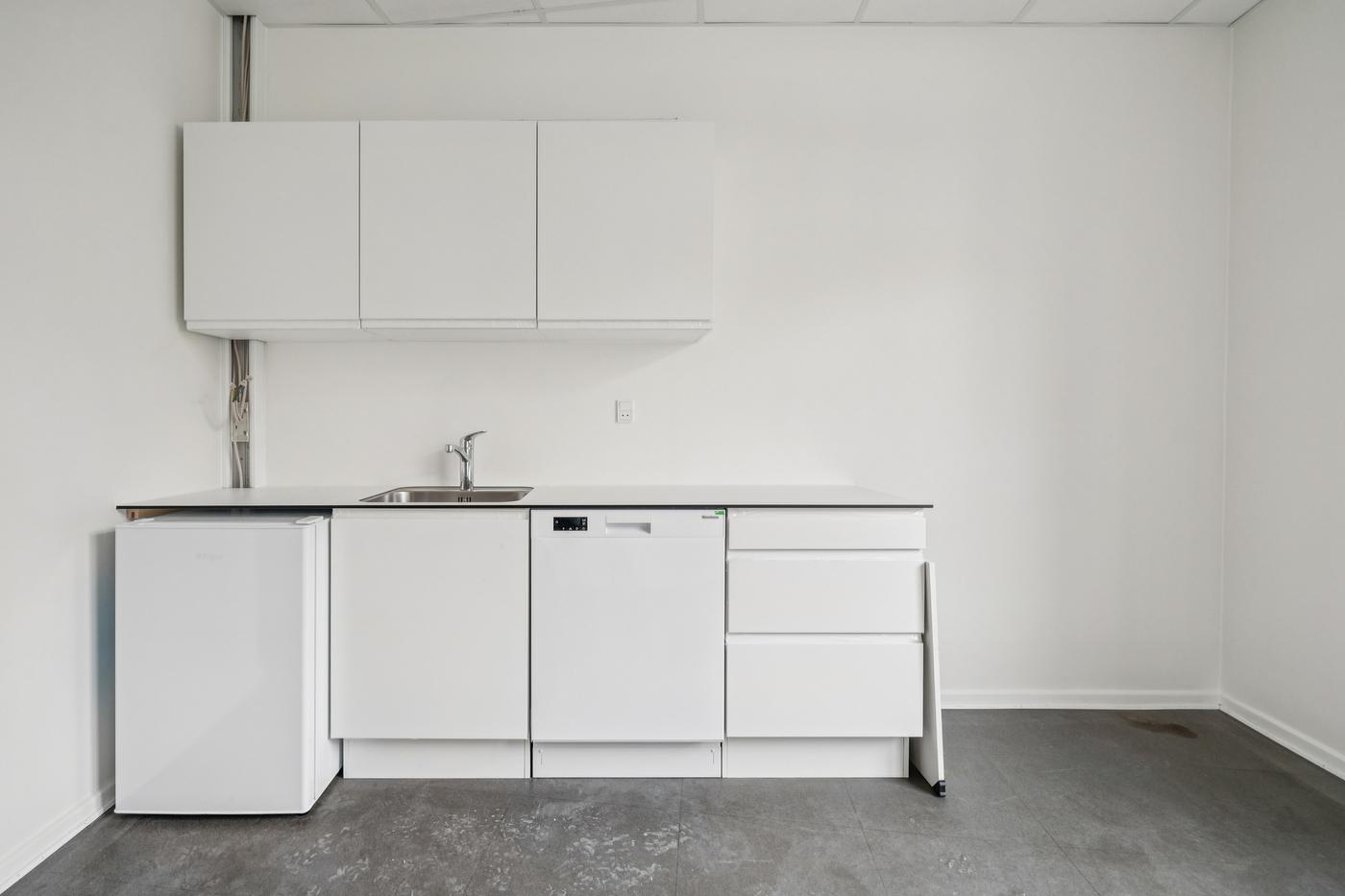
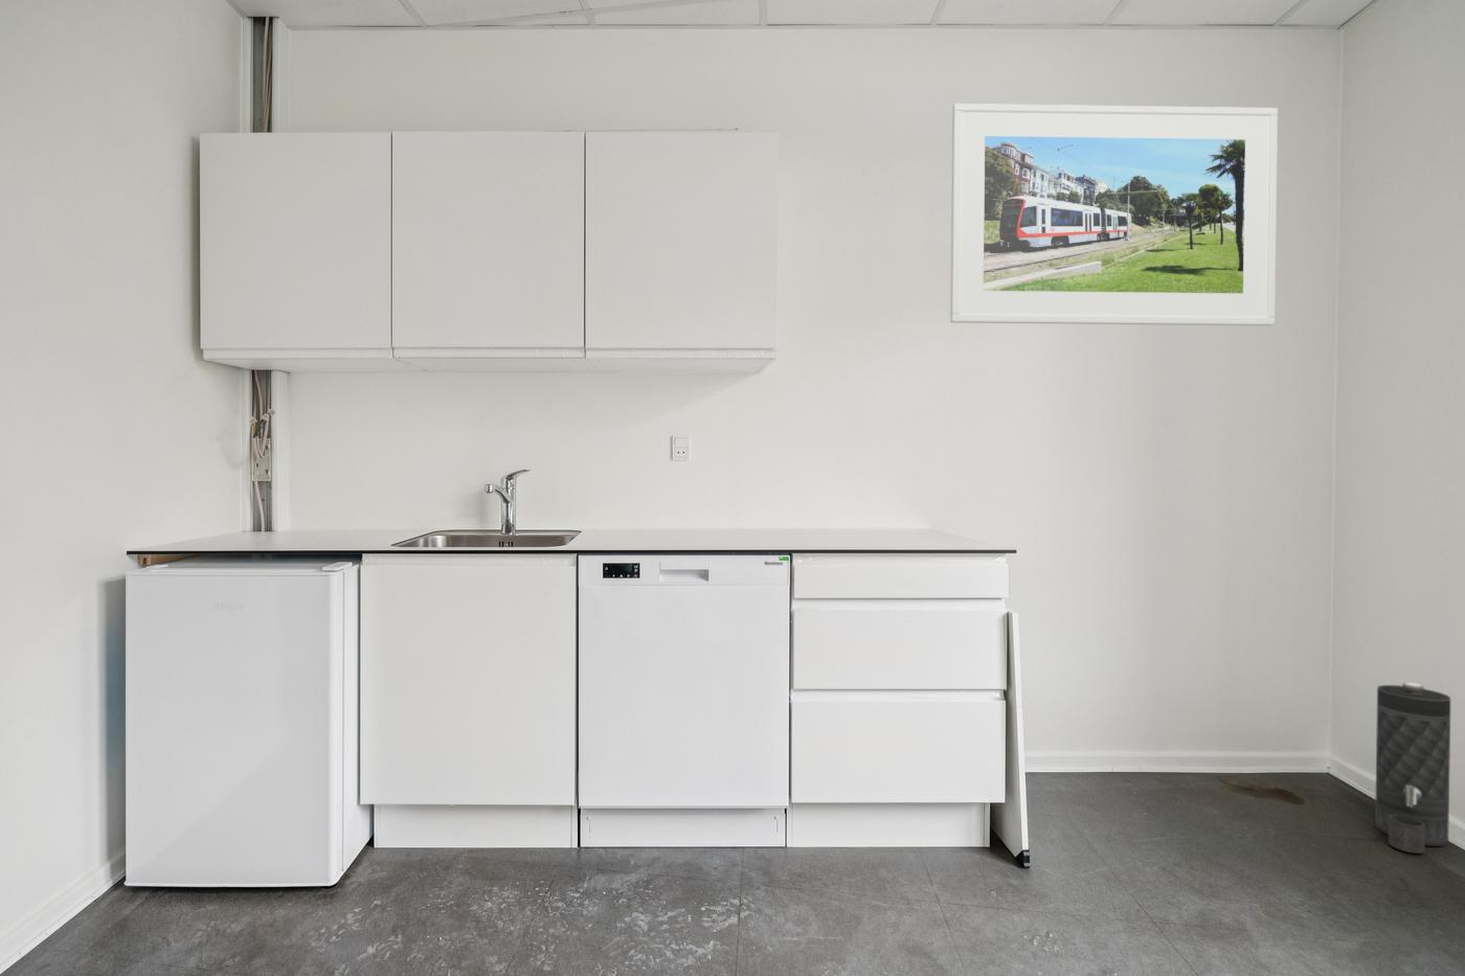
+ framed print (1113, 216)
+ canister (1411, 760)
